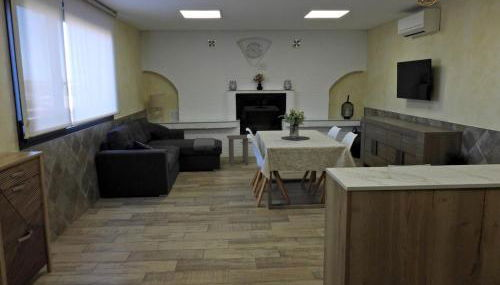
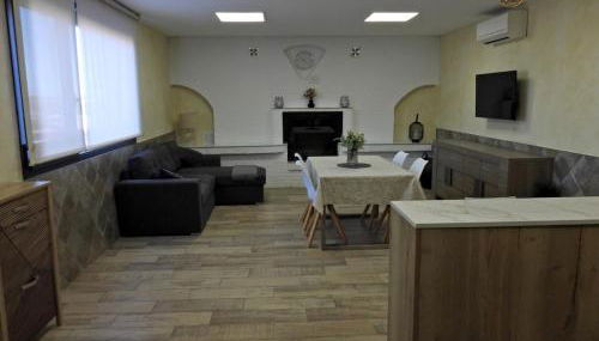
- side table (233, 150)
